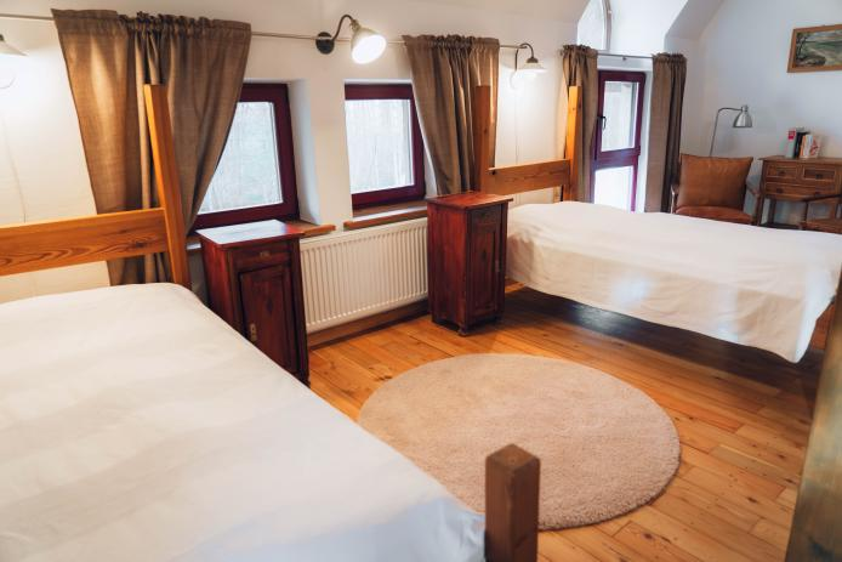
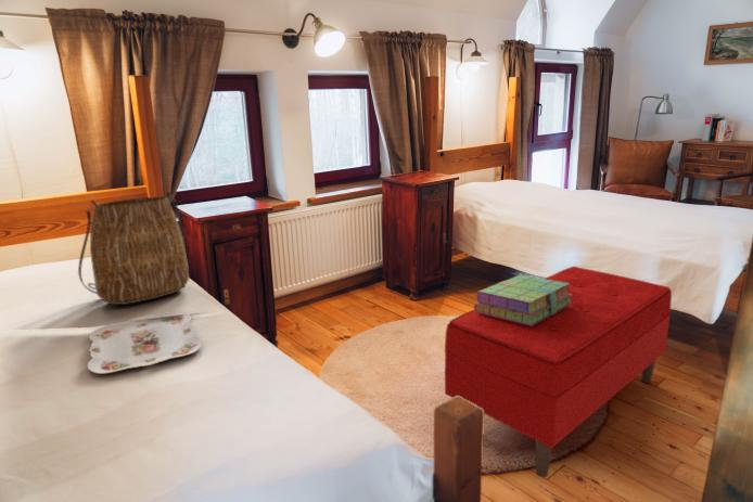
+ stack of books (524, 299)
+ bench (562, 353)
+ tote bag (137, 246)
+ serving tray (144, 339)
